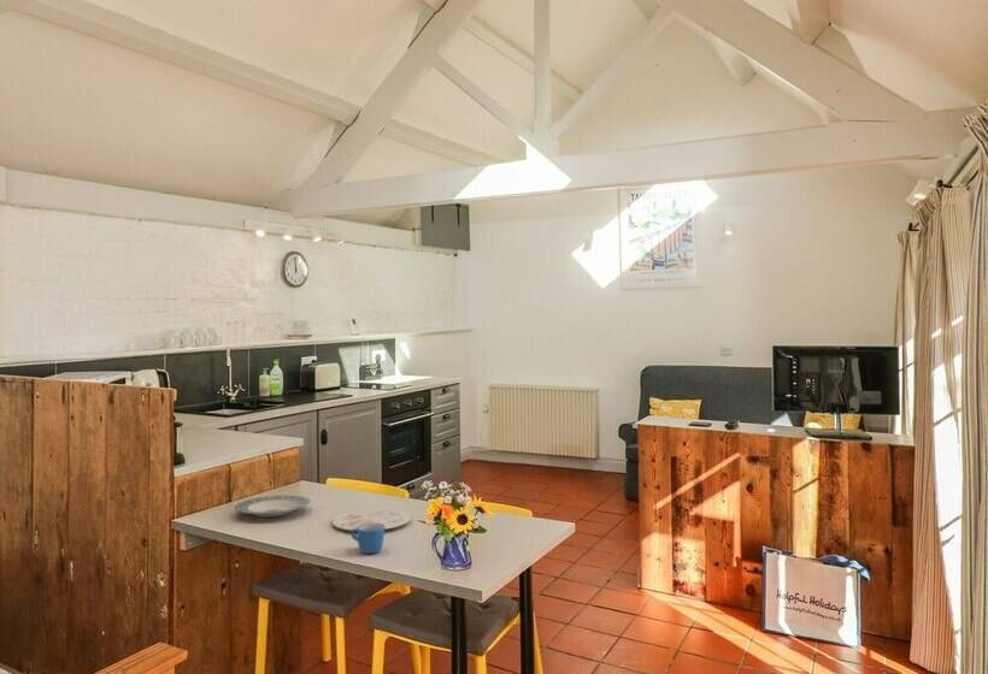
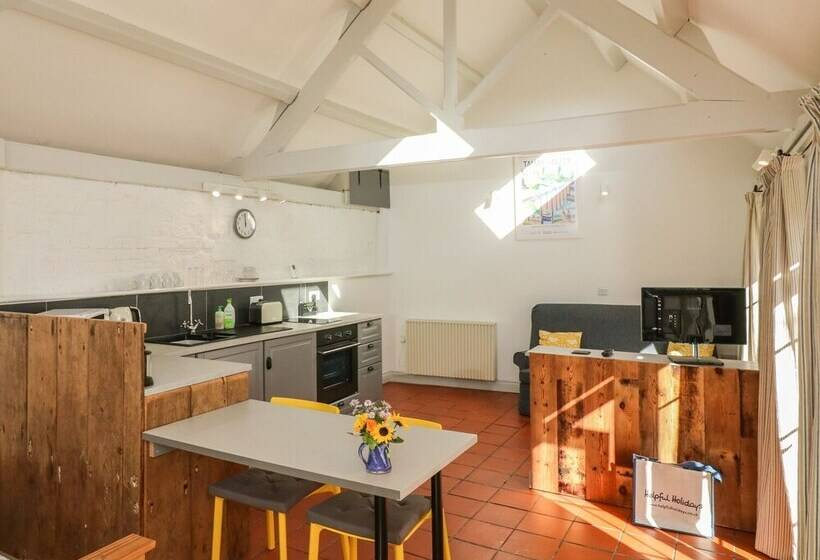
- plate (272, 508)
- mug (366, 538)
- plate (371, 520)
